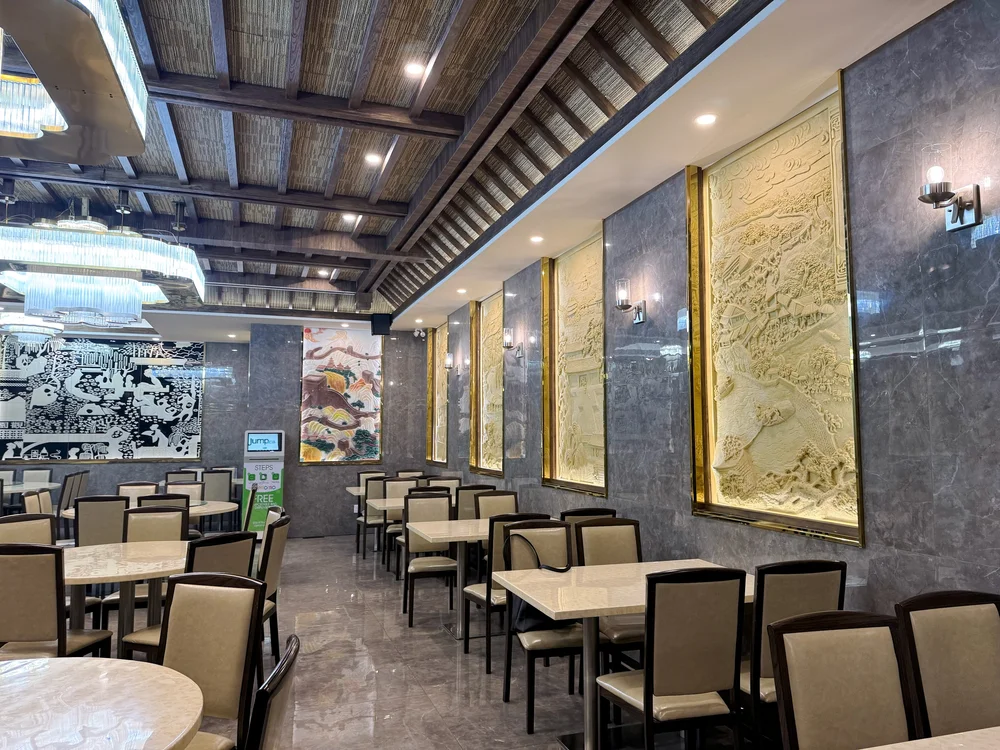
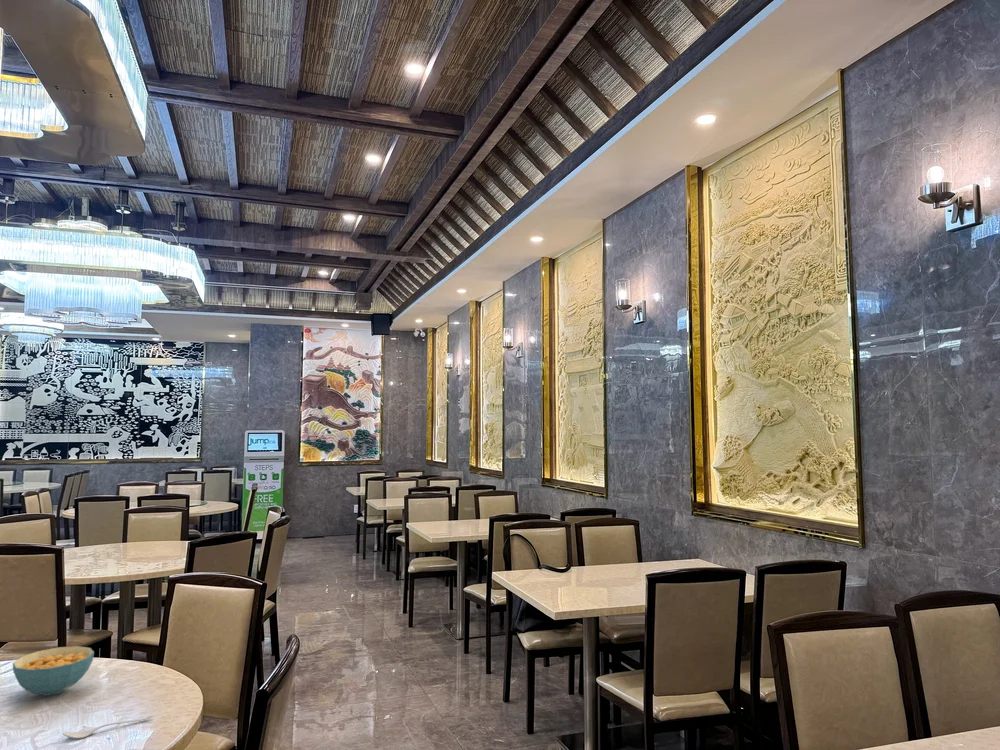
+ cereal bowl (53, 674)
+ spoon (109, 724)
